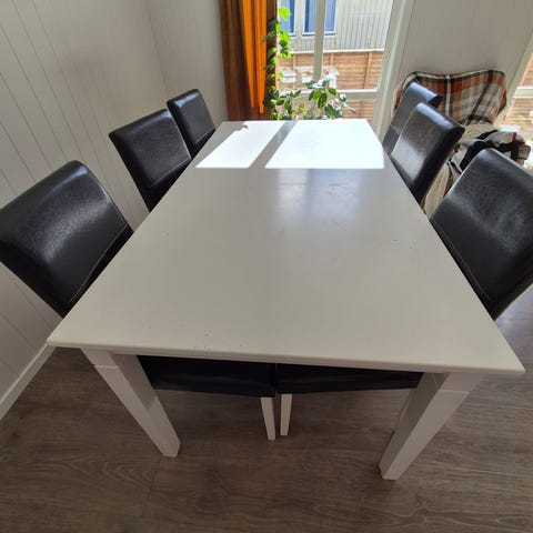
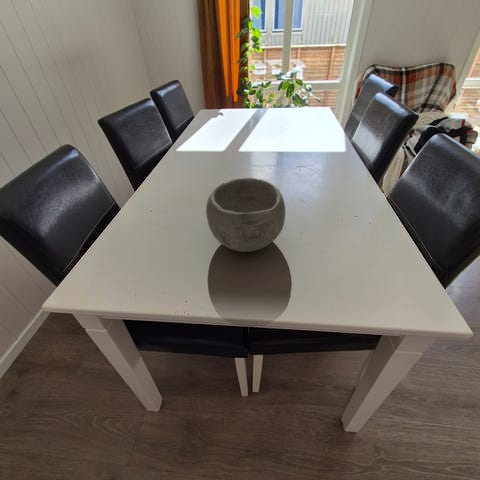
+ bowl (245, 218)
